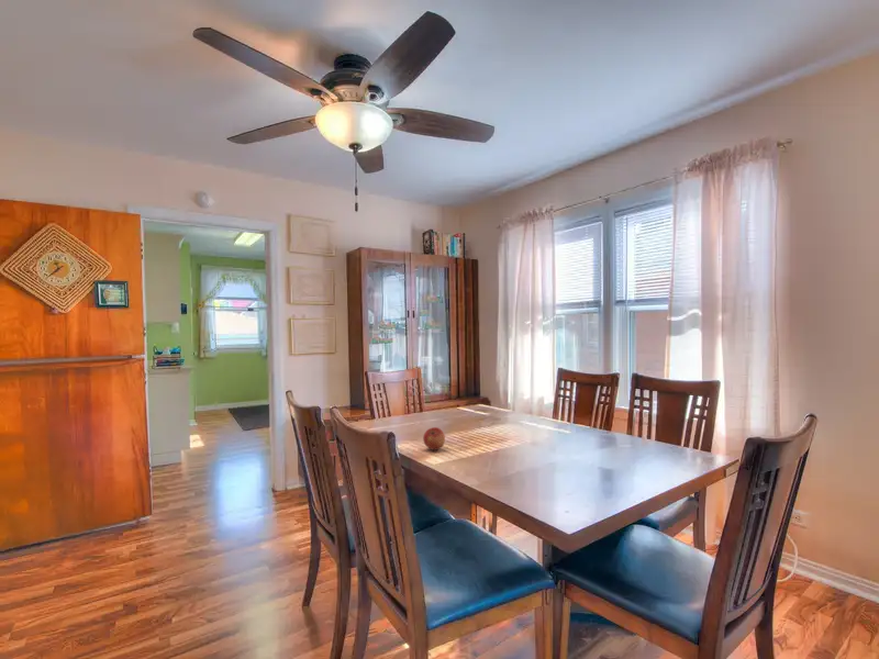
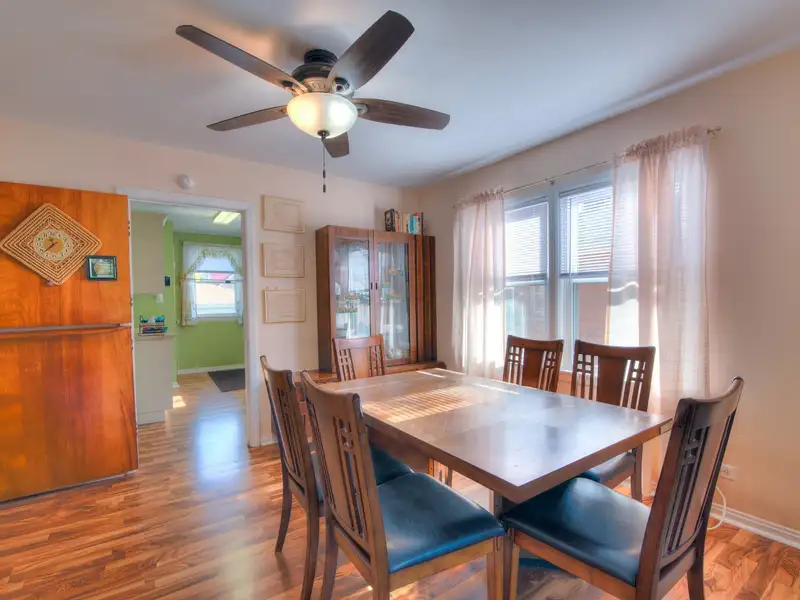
- apple (434, 438)
